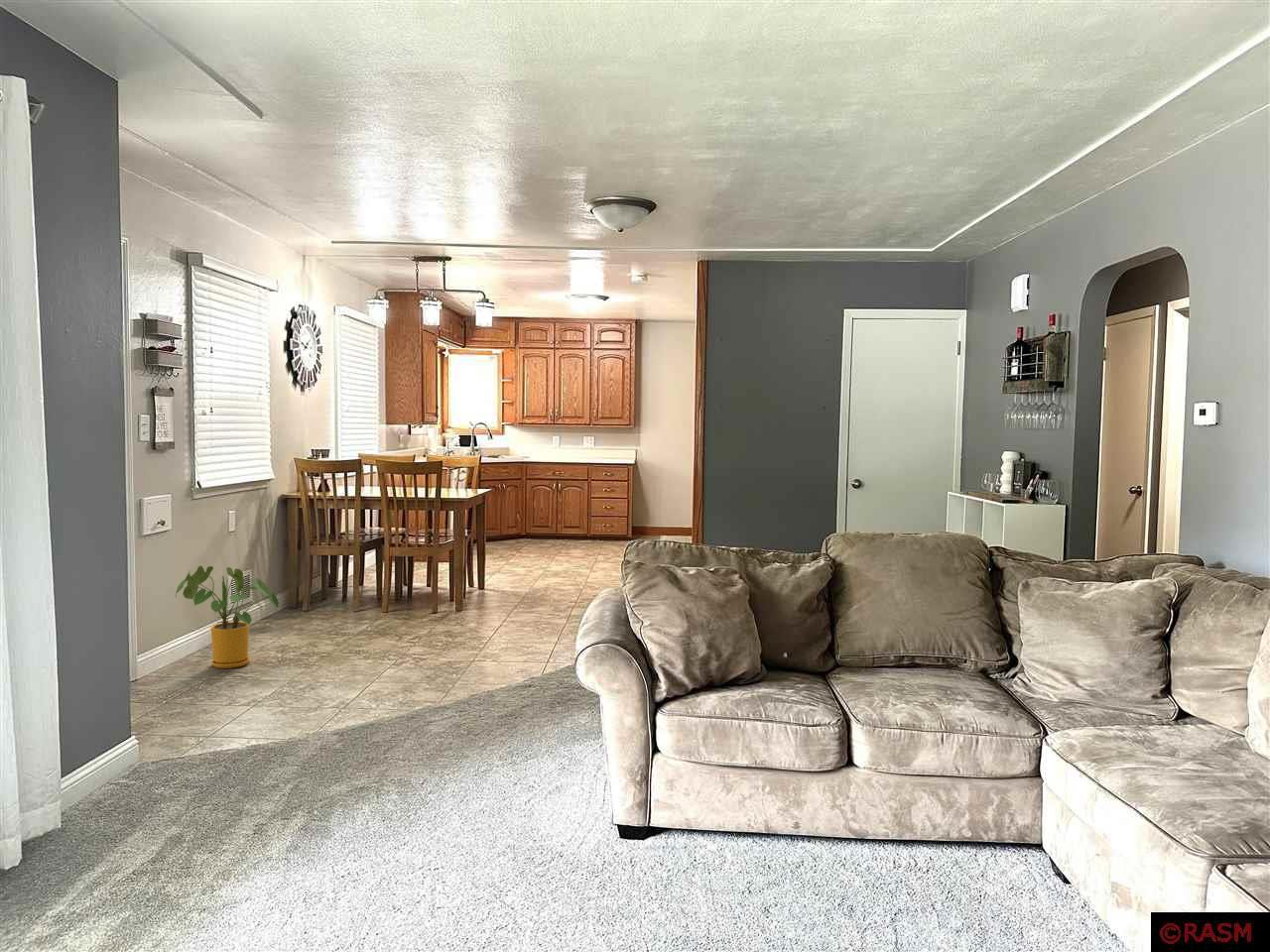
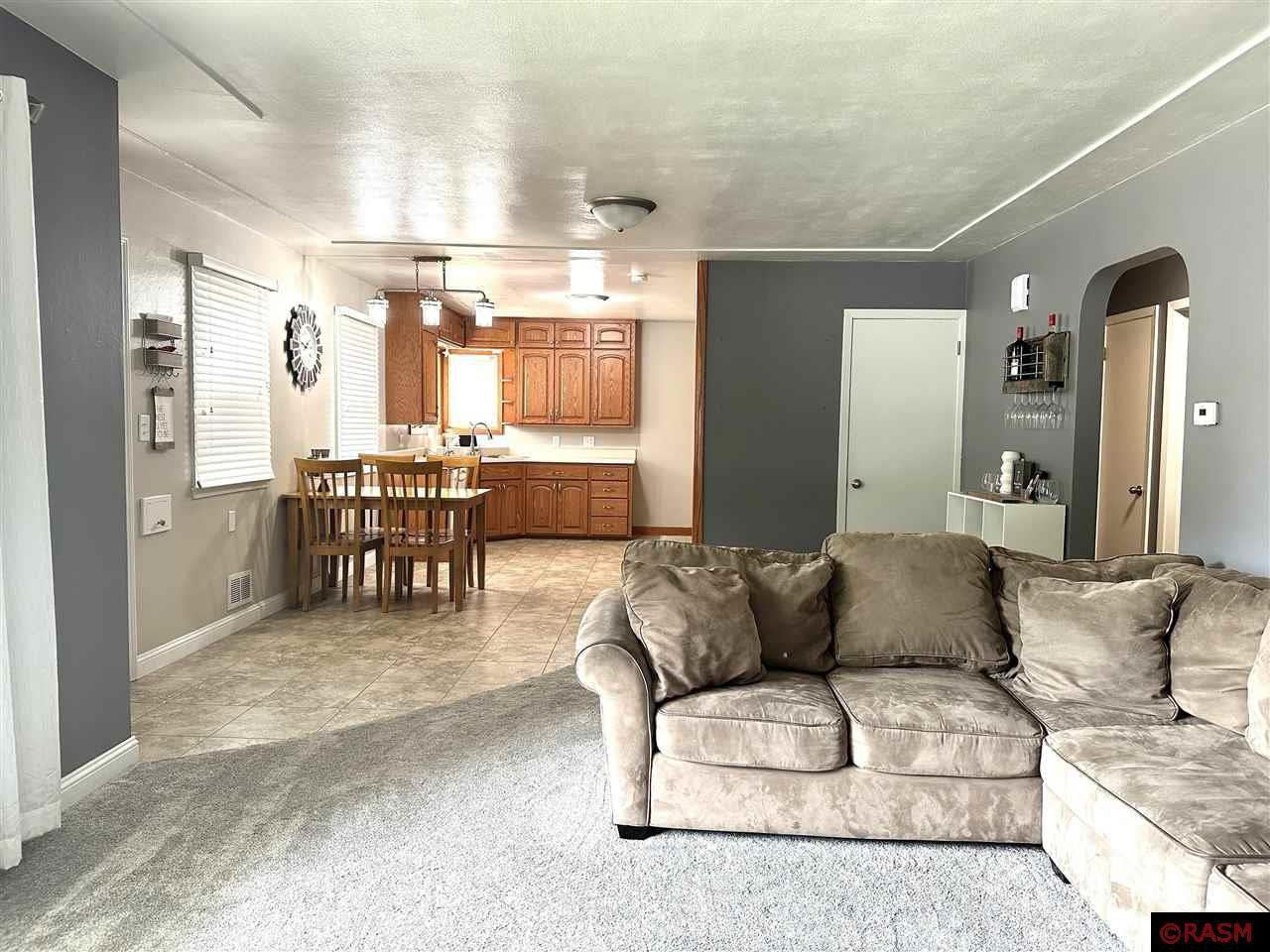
- house plant (225, 616)
